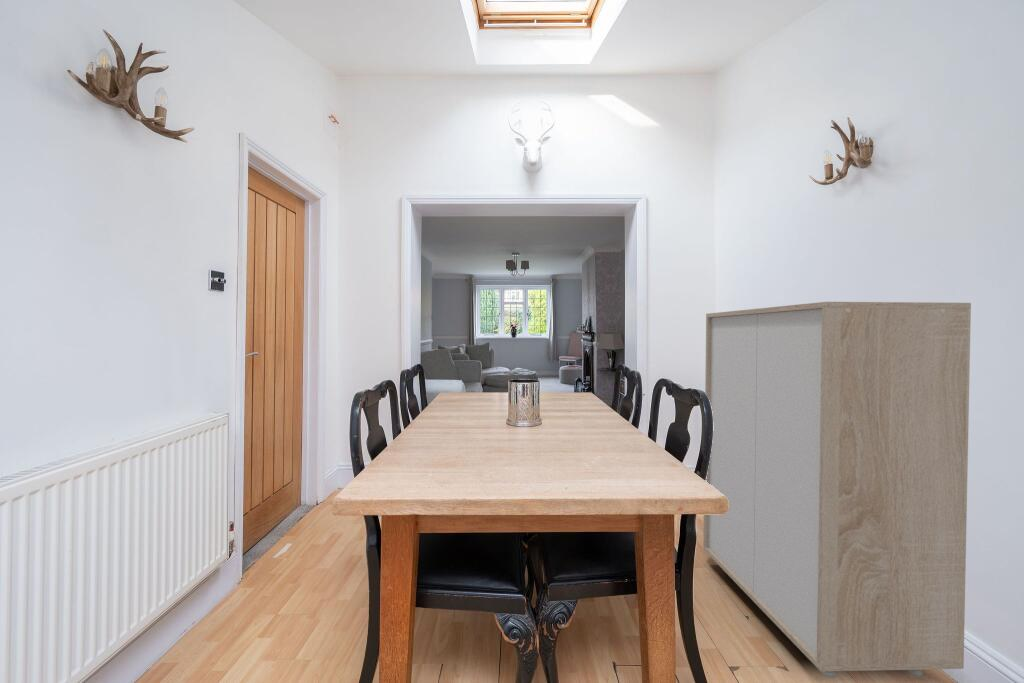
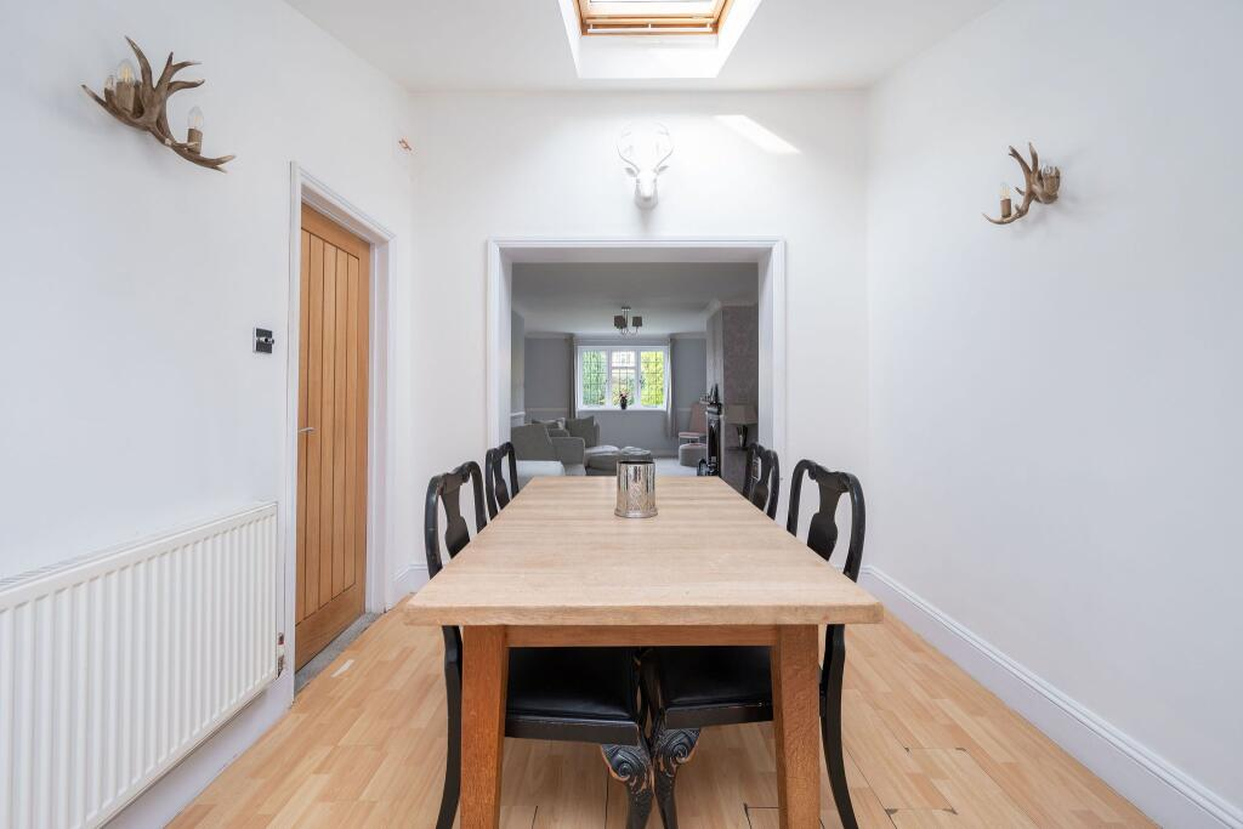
- storage cabinet (810, 461)
